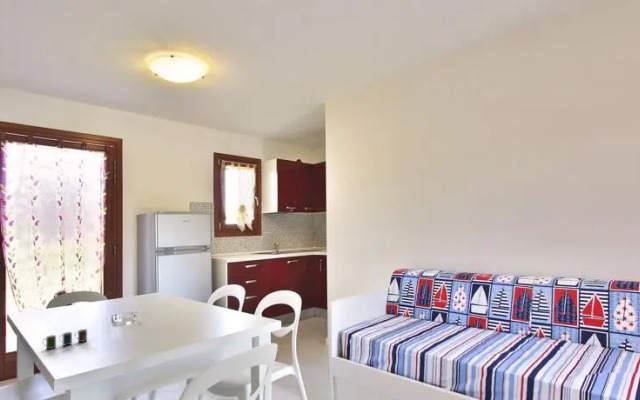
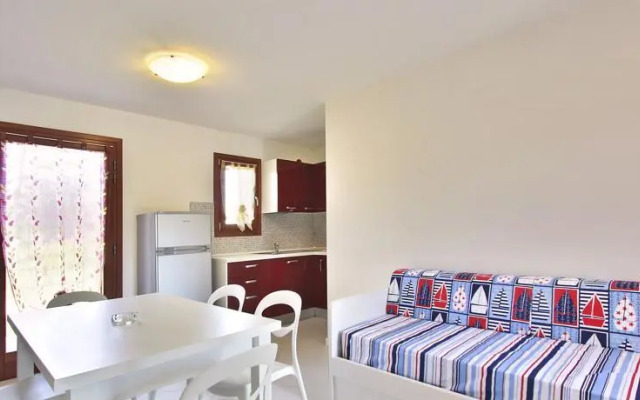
- cup (65, 335)
